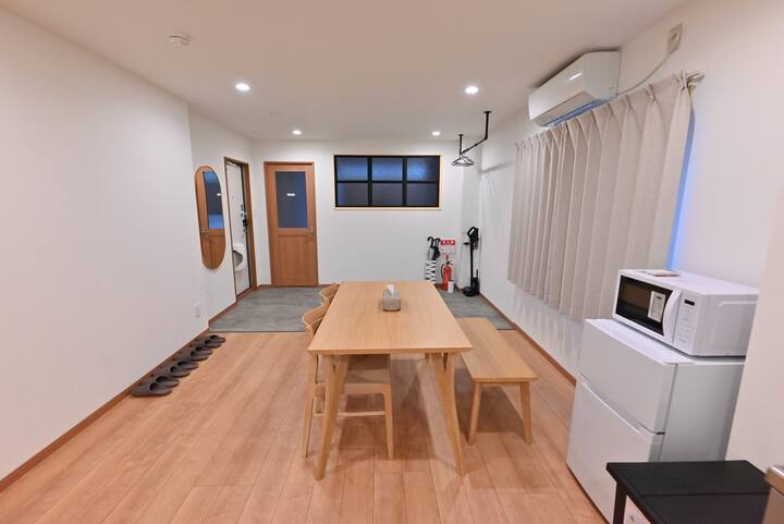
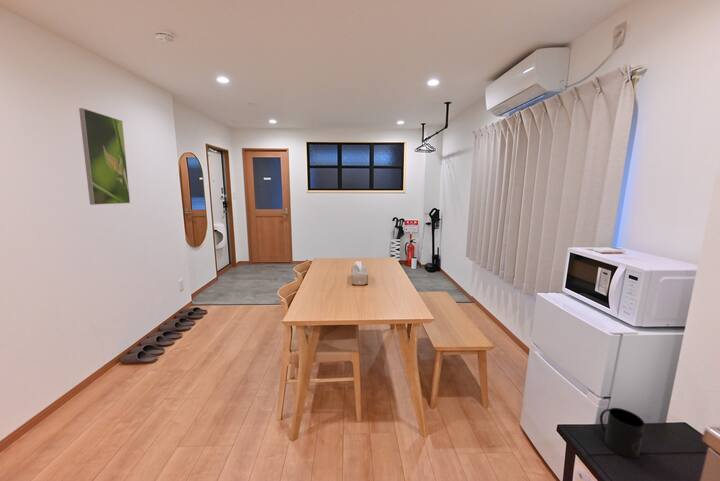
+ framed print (107, 160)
+ mug (618, 428)
